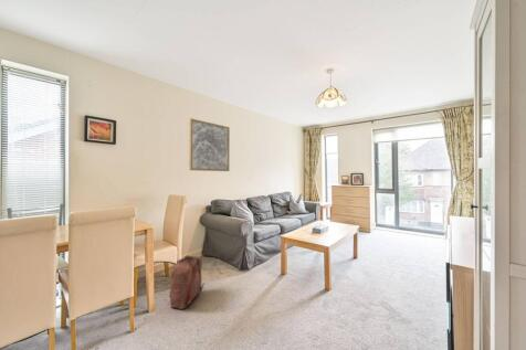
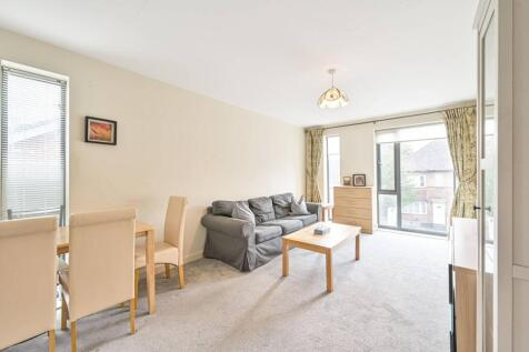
- wall art (210, 147)
- backpack (188, 277)
